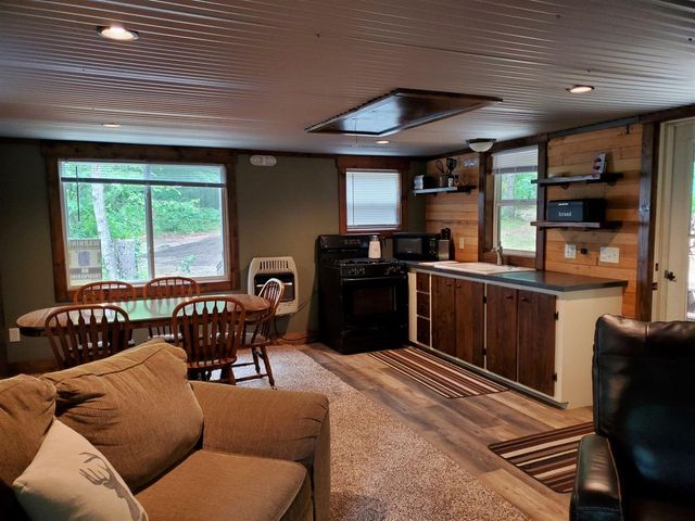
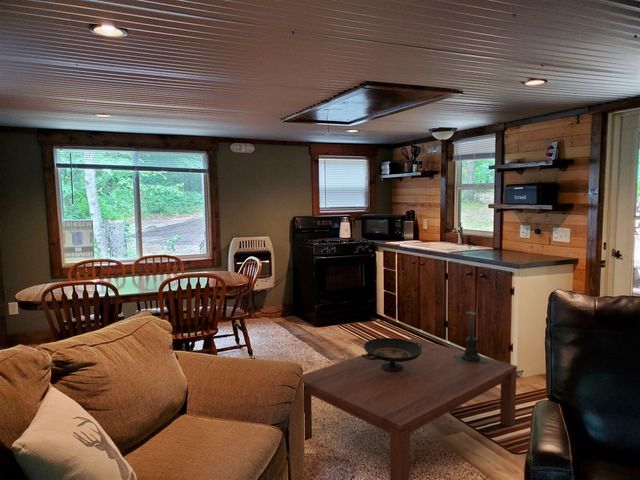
+ candle holder (470, 331)
+ coffee table (408, 401)
+ decorative bowl (392, 356)
